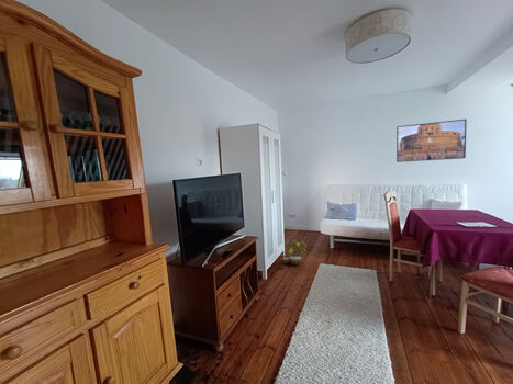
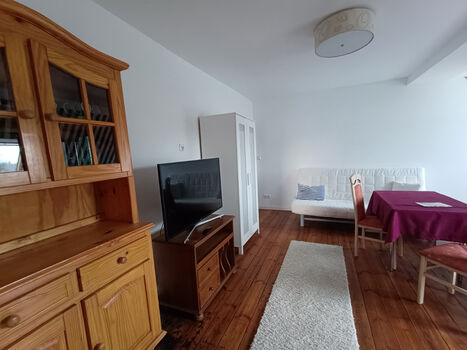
- potted plant (294, 251)
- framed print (430, 142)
